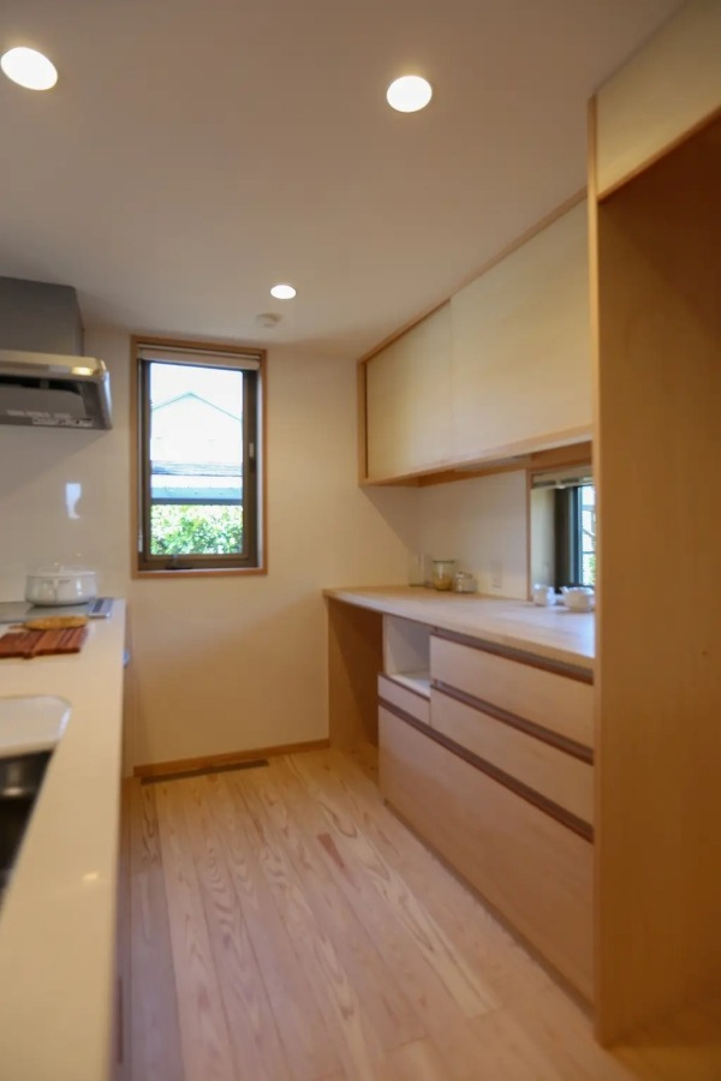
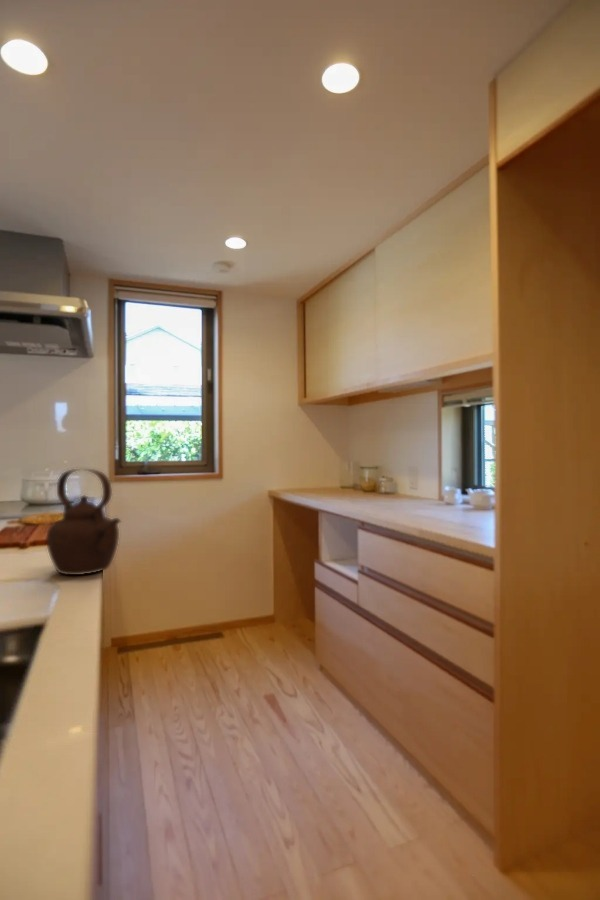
+ teapot (89, 519)
